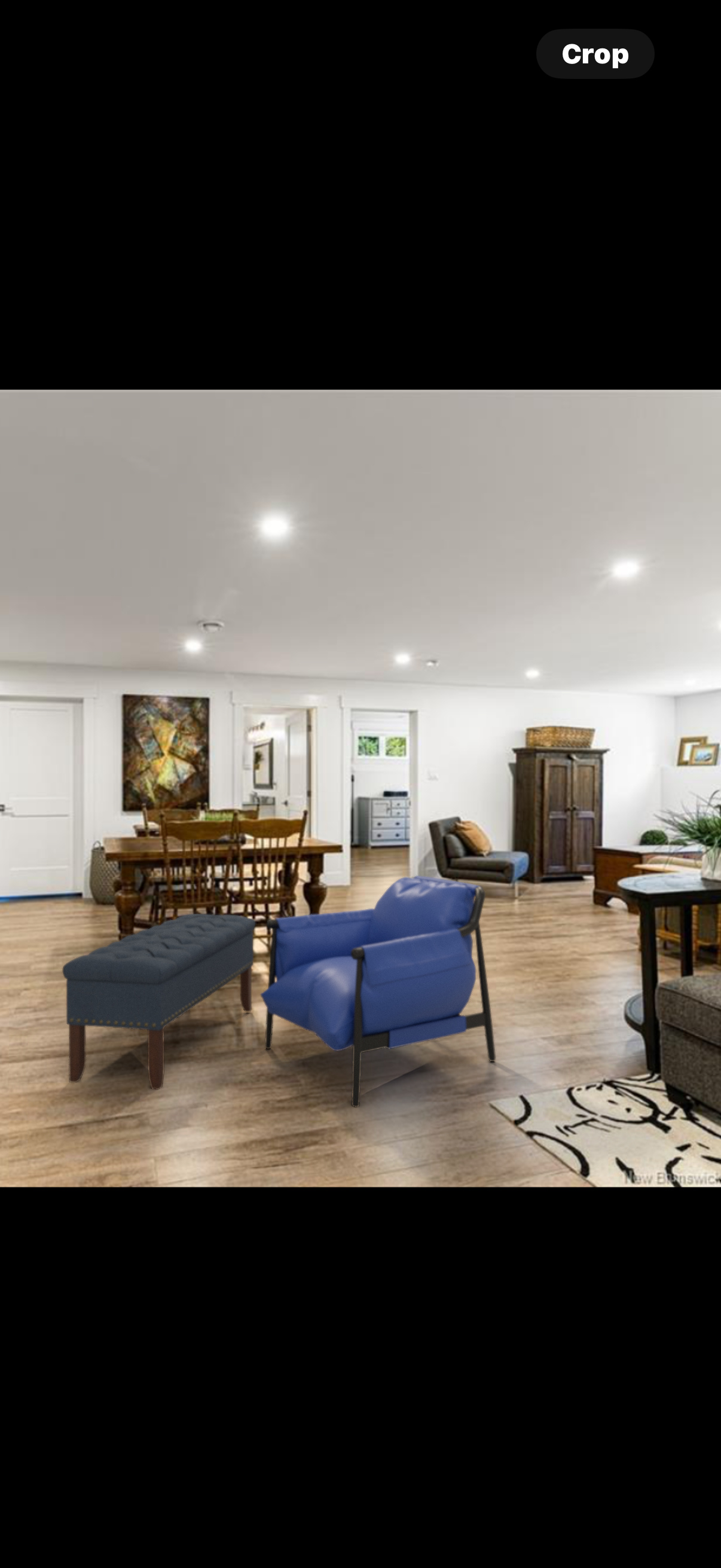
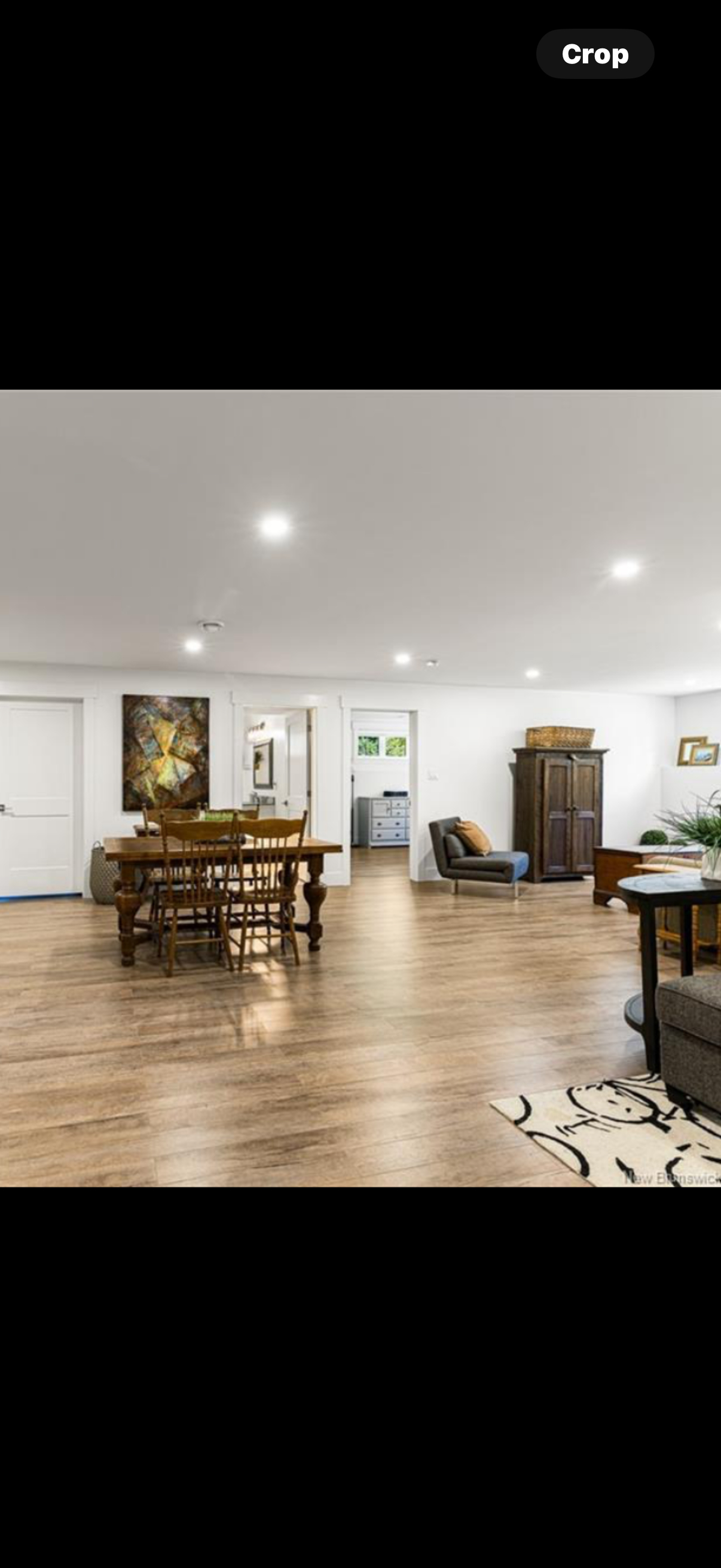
- bench (173, 986)
- armchair (377, 971)
